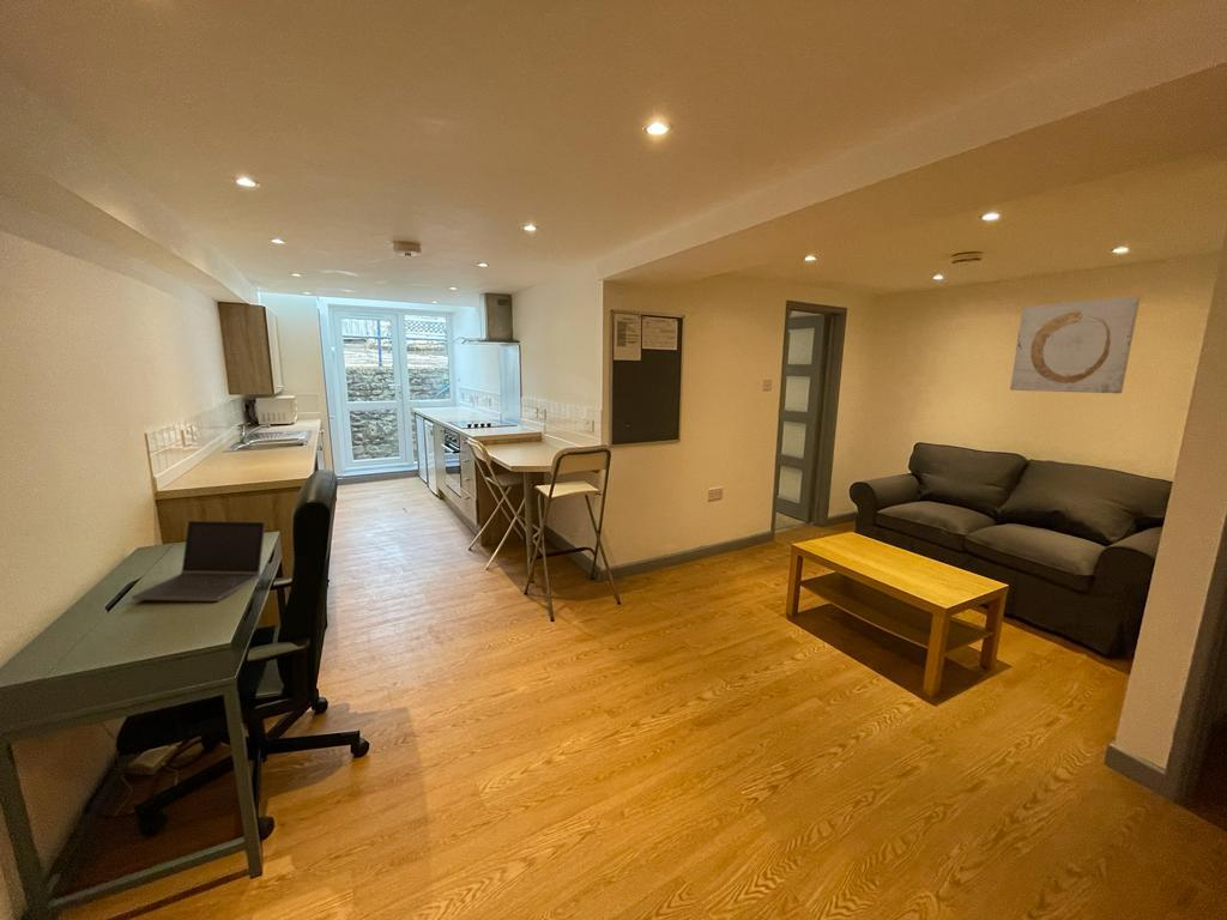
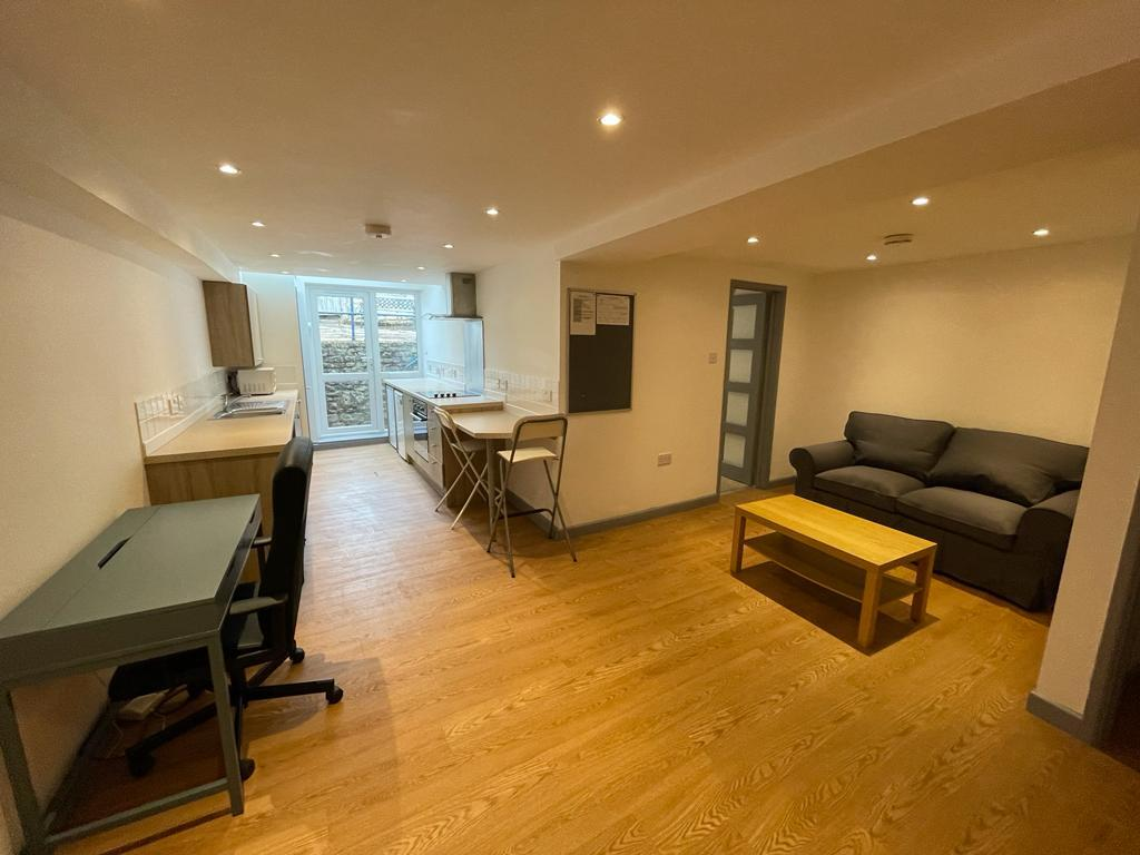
- laptop computer (203, 558)
- wall art (1069, 347)
